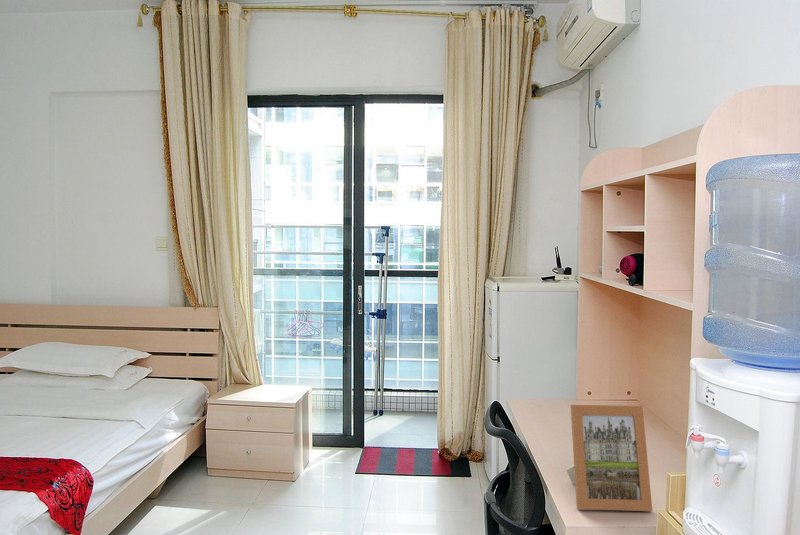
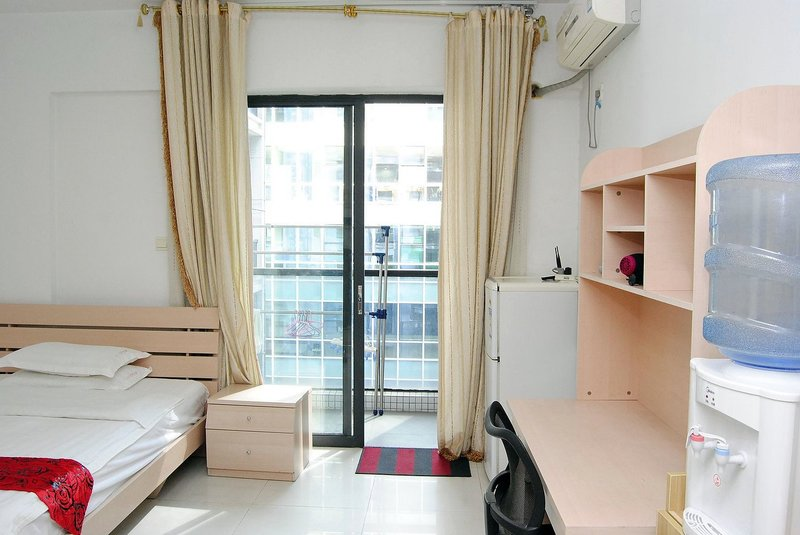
- picture frame (605, 450)
